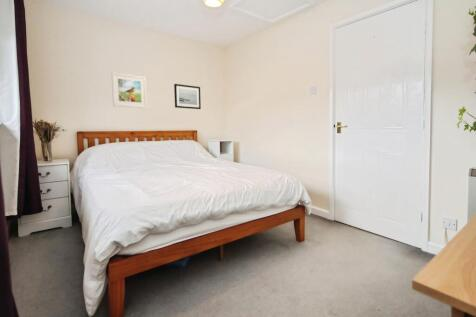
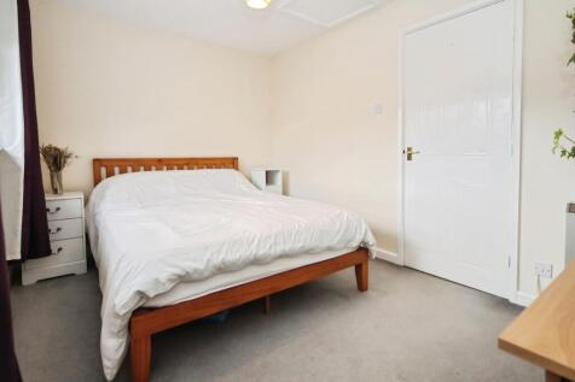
- wall art (187, 96)
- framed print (129, 91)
